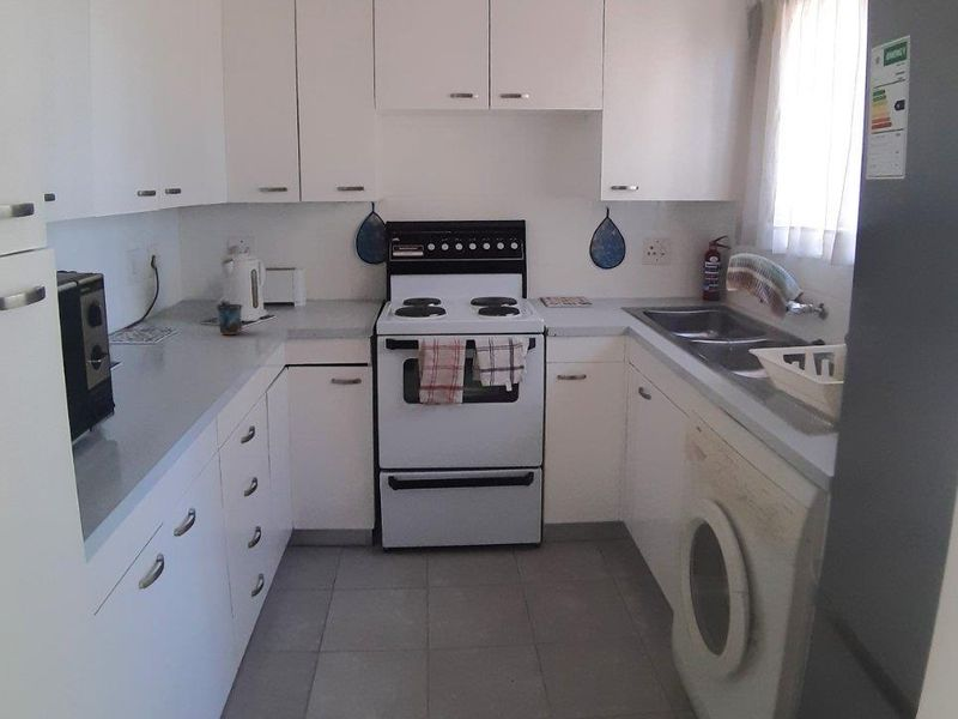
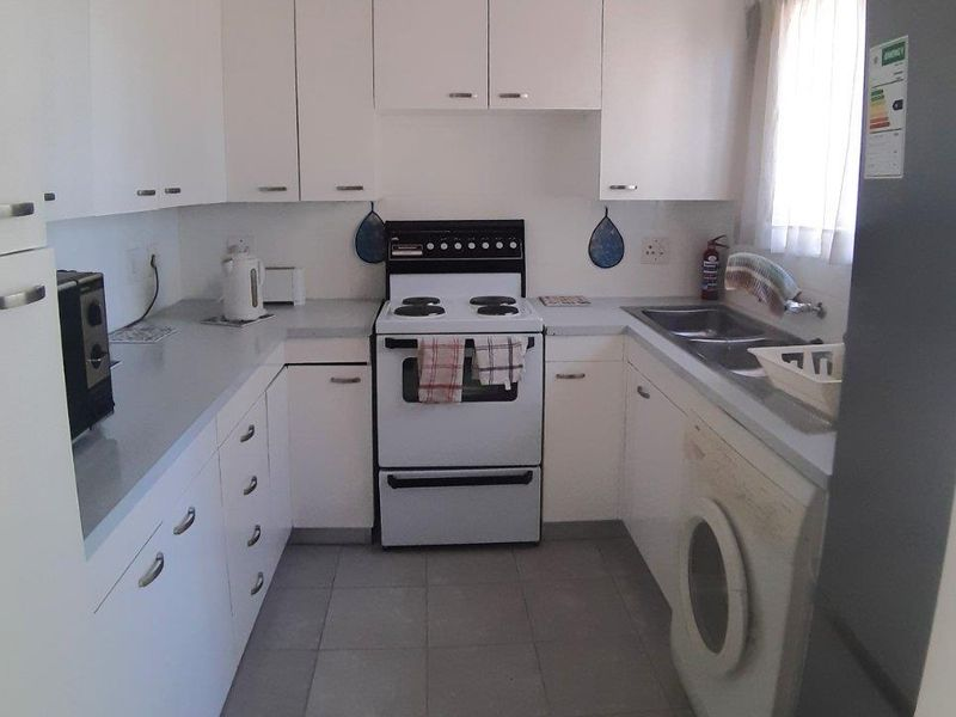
- mug (230, 318)
